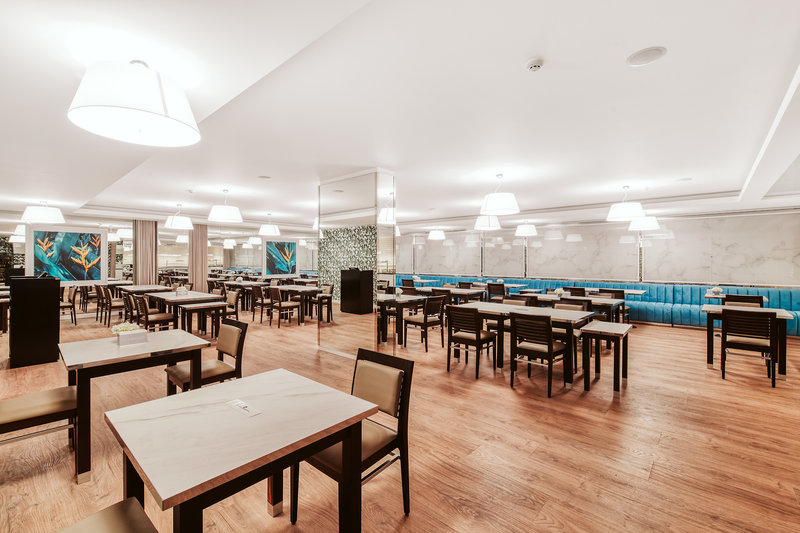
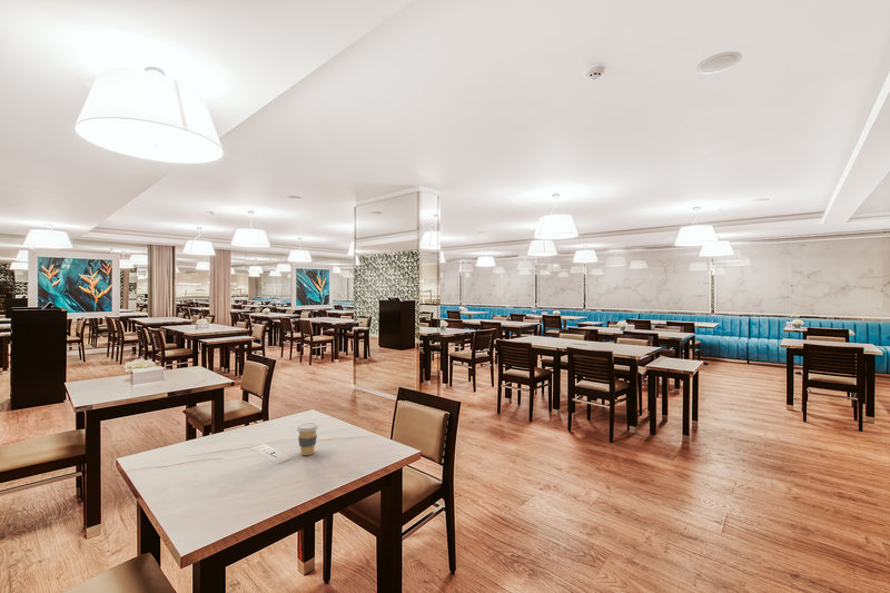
+ coffee cup (307, 438)
